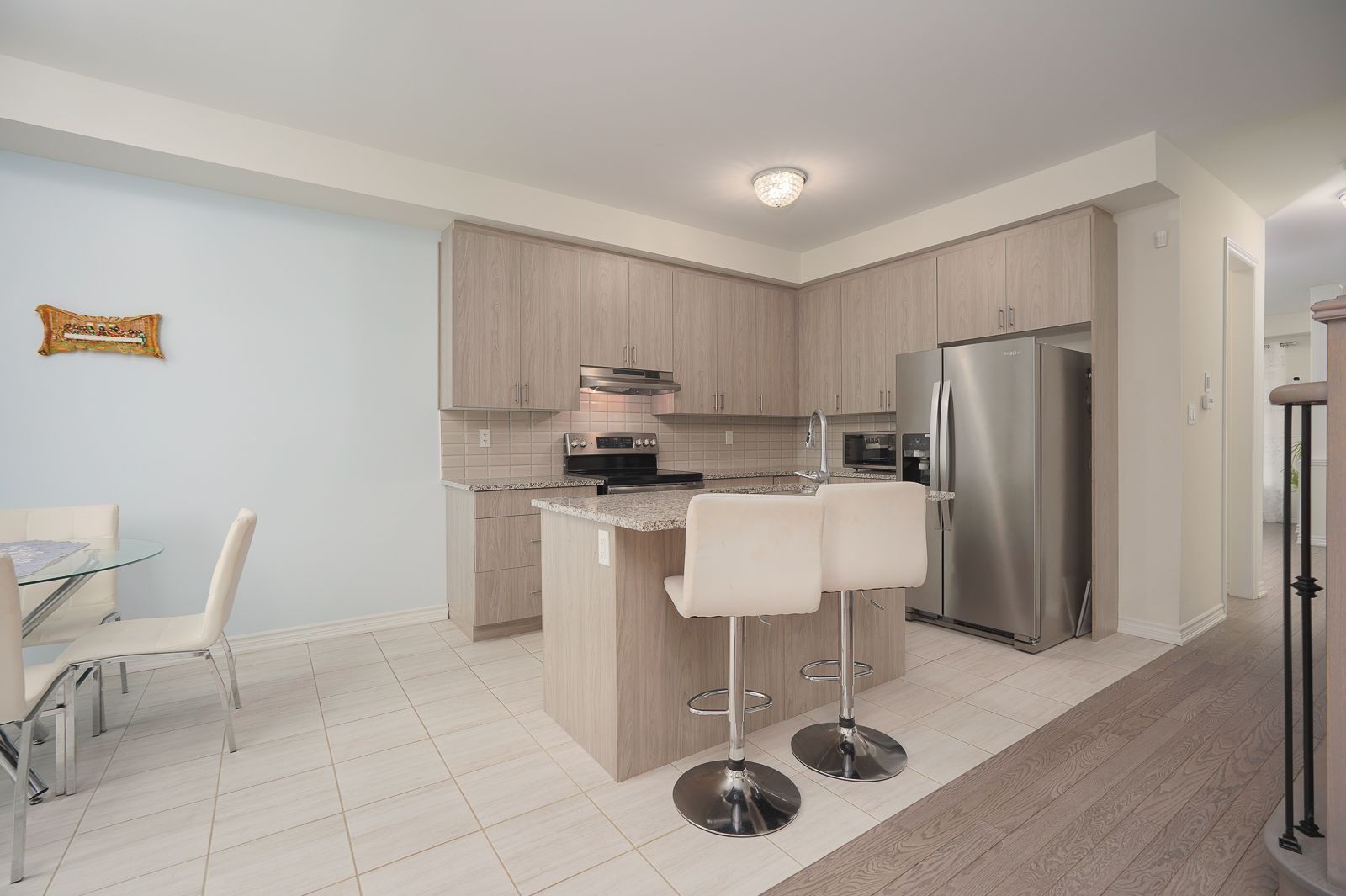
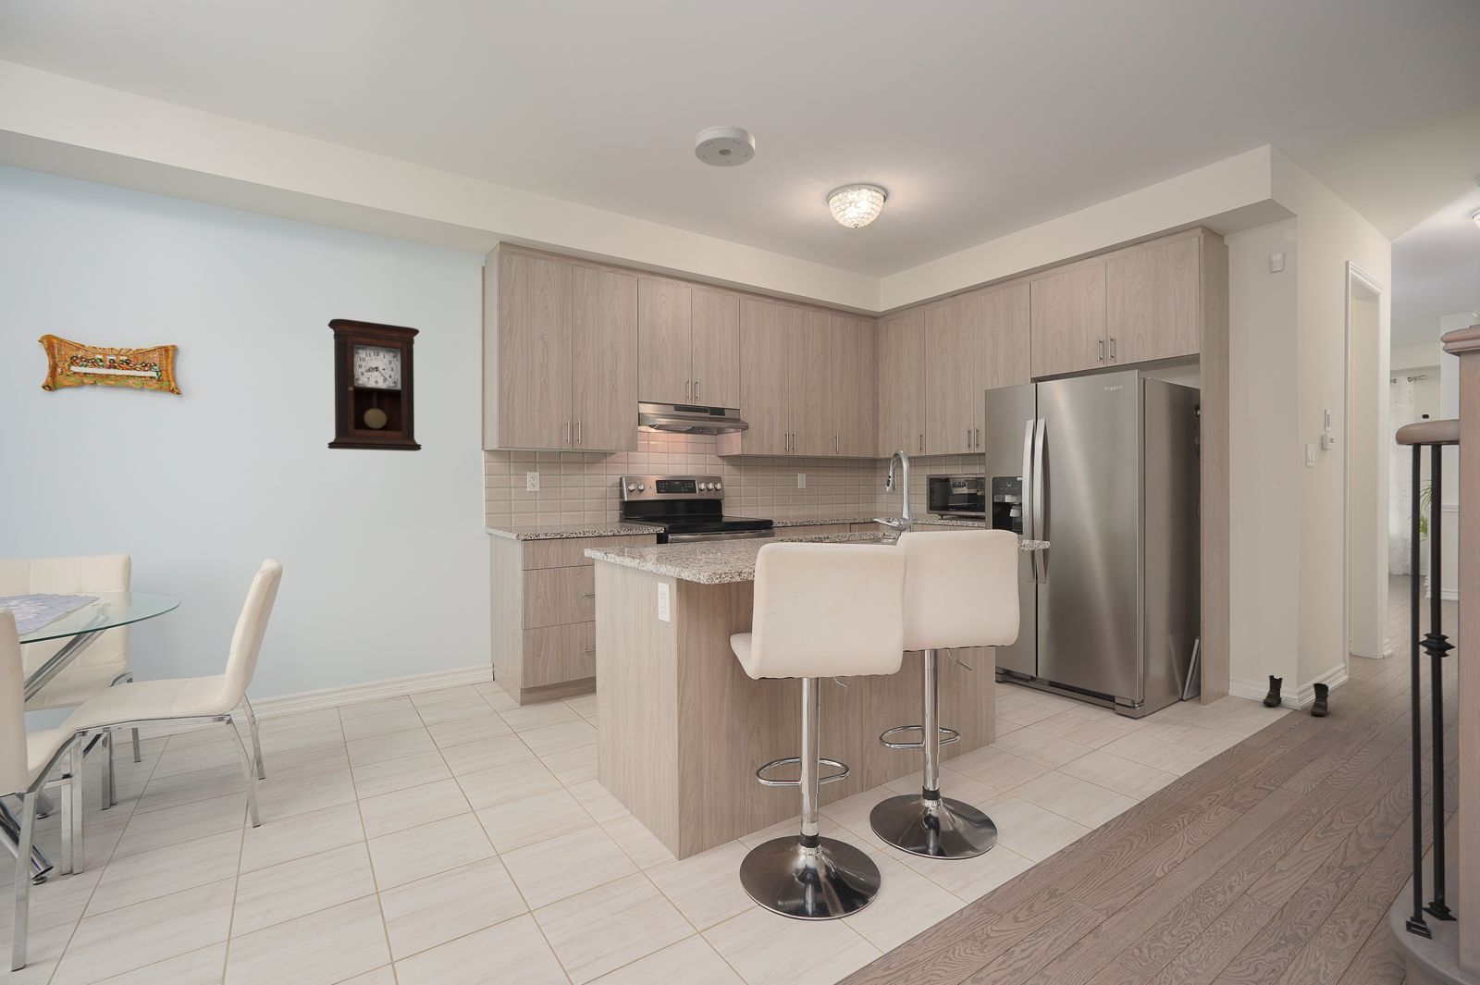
+ smoke detector (725, 147)
+ pendulum clock (376, 388)
+ boots (1281, 697)
